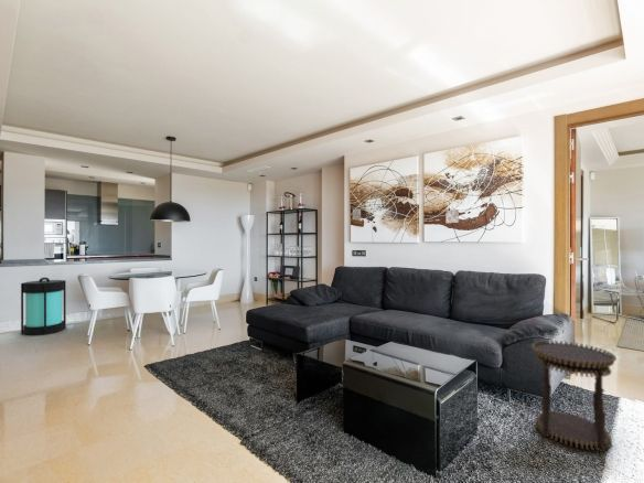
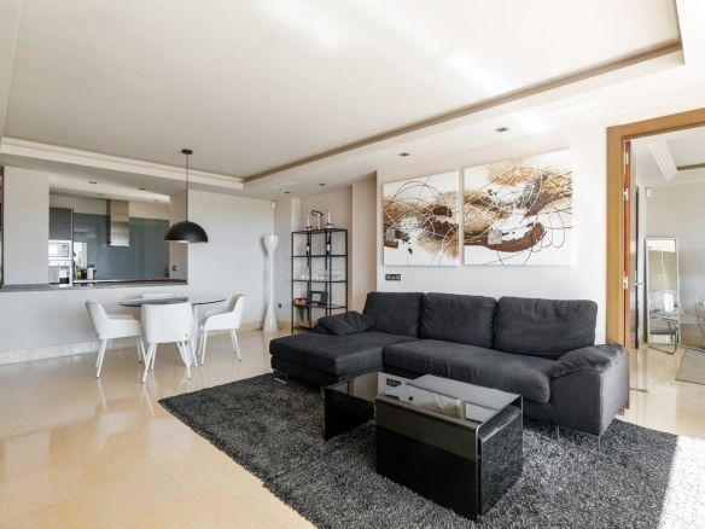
- lantern (44, 303)
- side table (576, 375)
